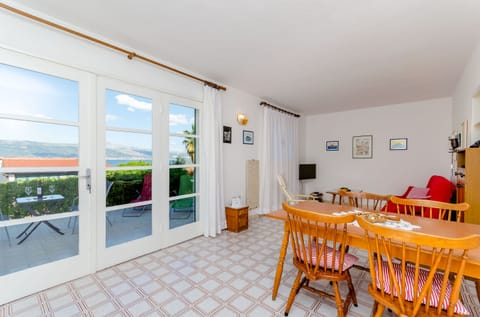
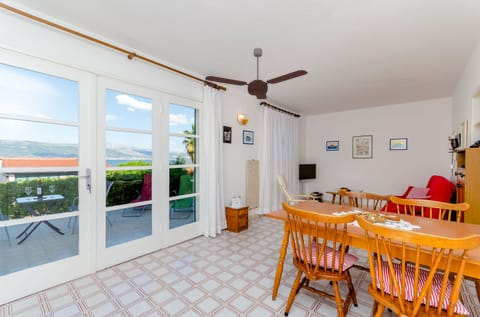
+ ceiling fan (257, 74)
